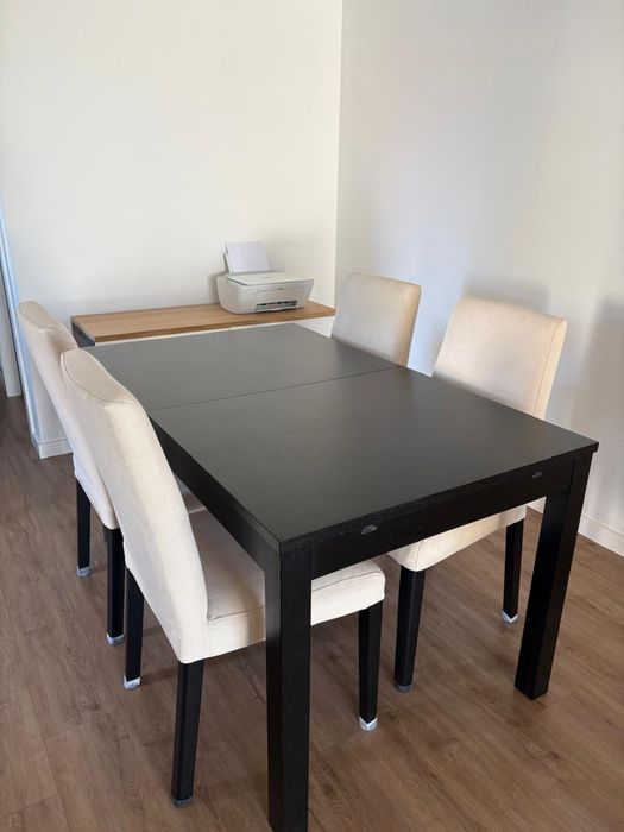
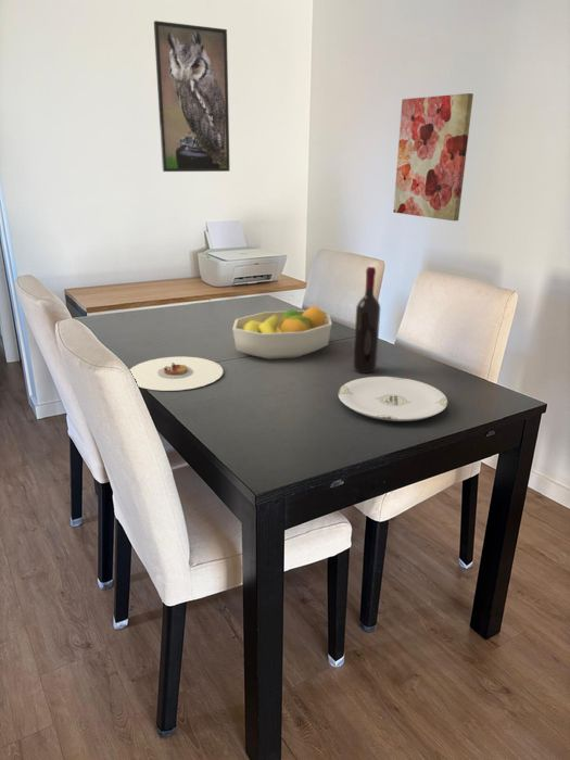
+ plate (391, 400)
+ wine bottle (367, 320)
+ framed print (193, 101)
+ wall art (429, 159)
+ plate (175, 368)
+ fruit bowl (282, 329)
